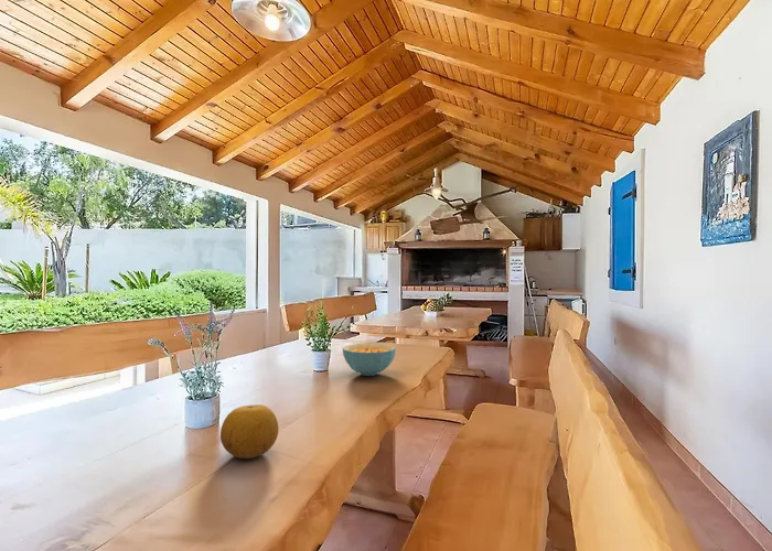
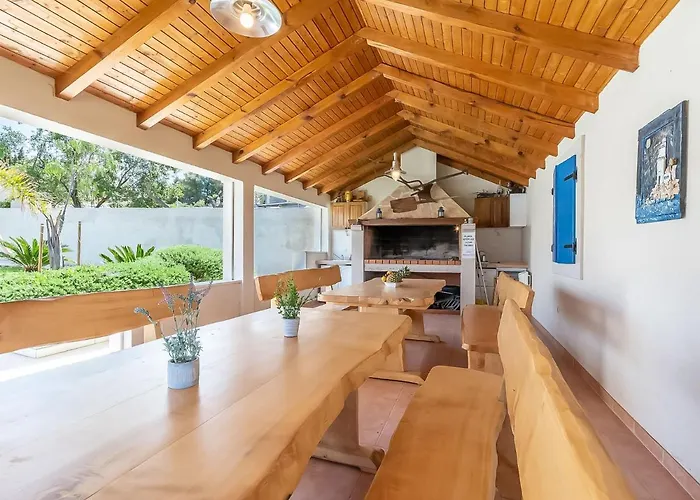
- cereal bowl (368, 360)
- fruit (249, 430)
